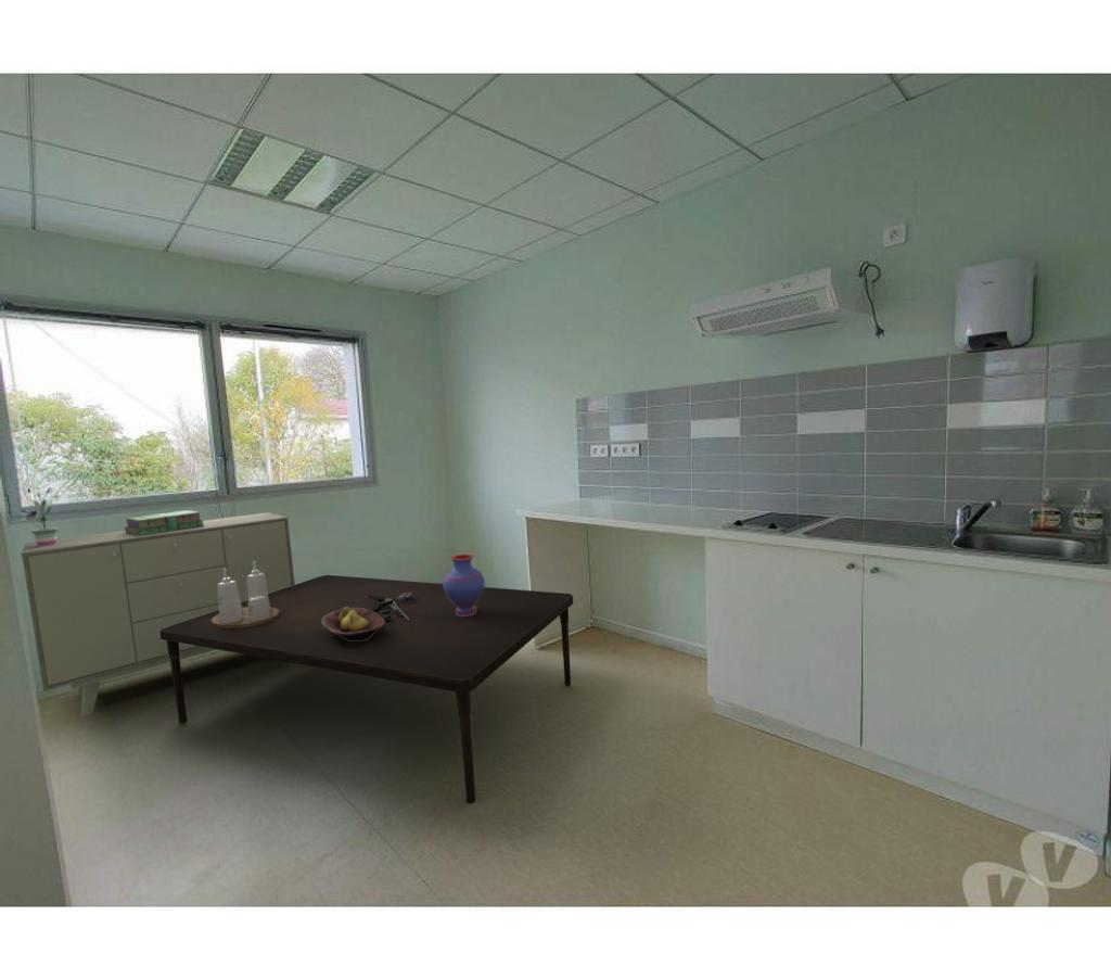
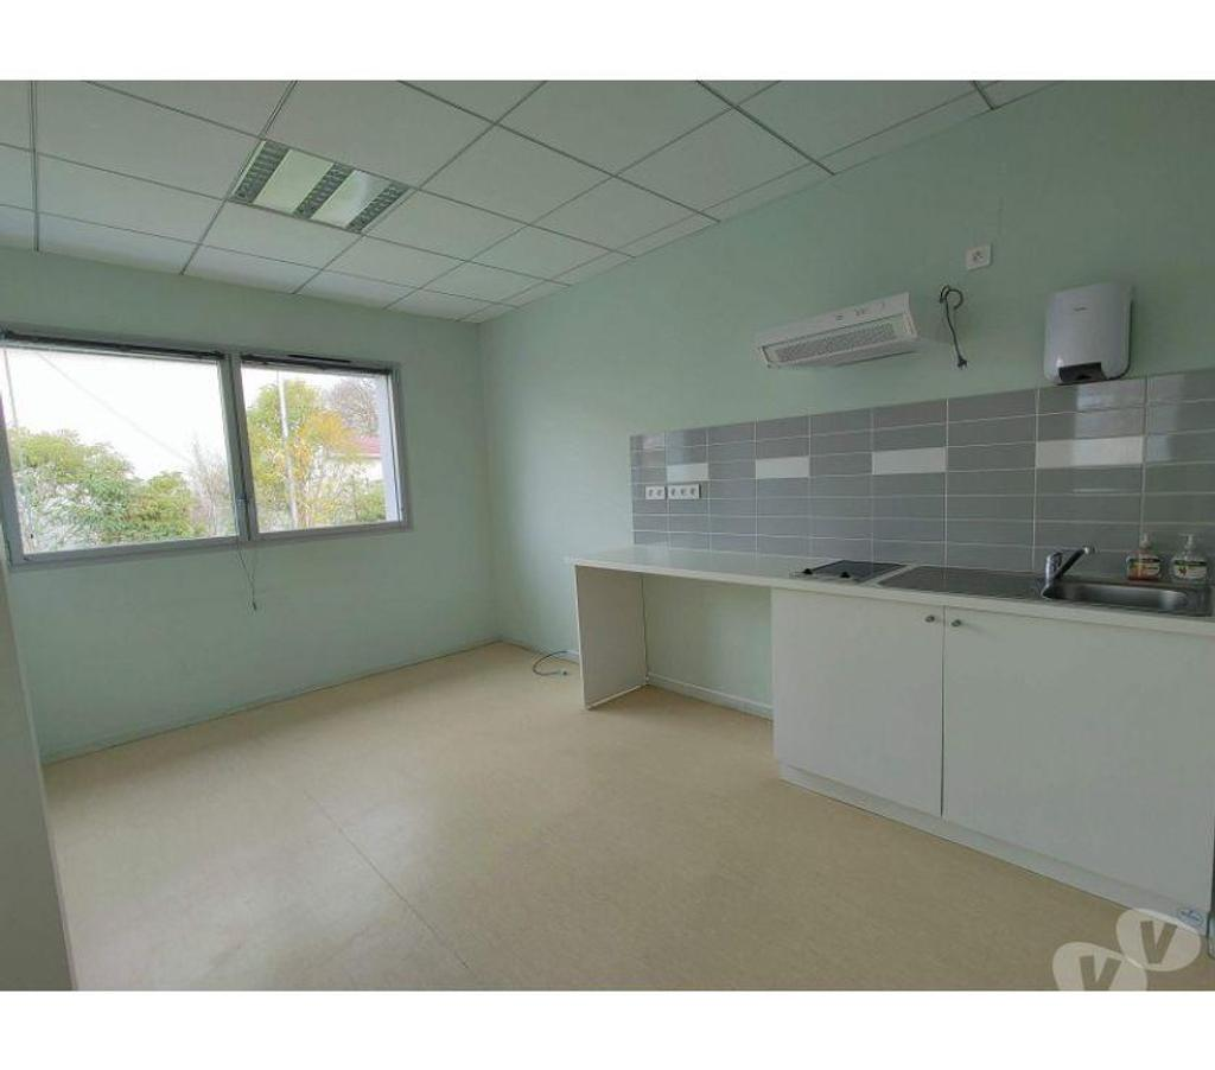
- potted plant (37, 516)
- fruit bowl (353, 619)
- vase (463, 583)
- condiment set (237, 589)
- stack of books (164, 521)
- sideboard (177, 602)
- dining table (378, 653)
